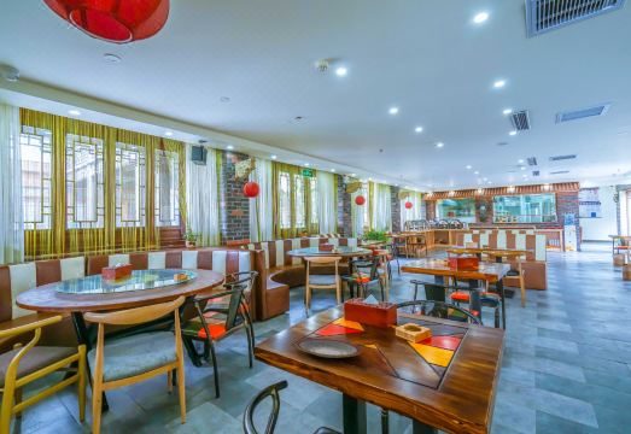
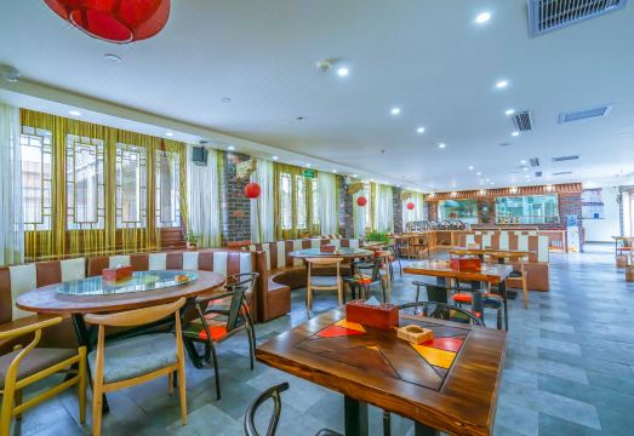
- plate (327, 350)
